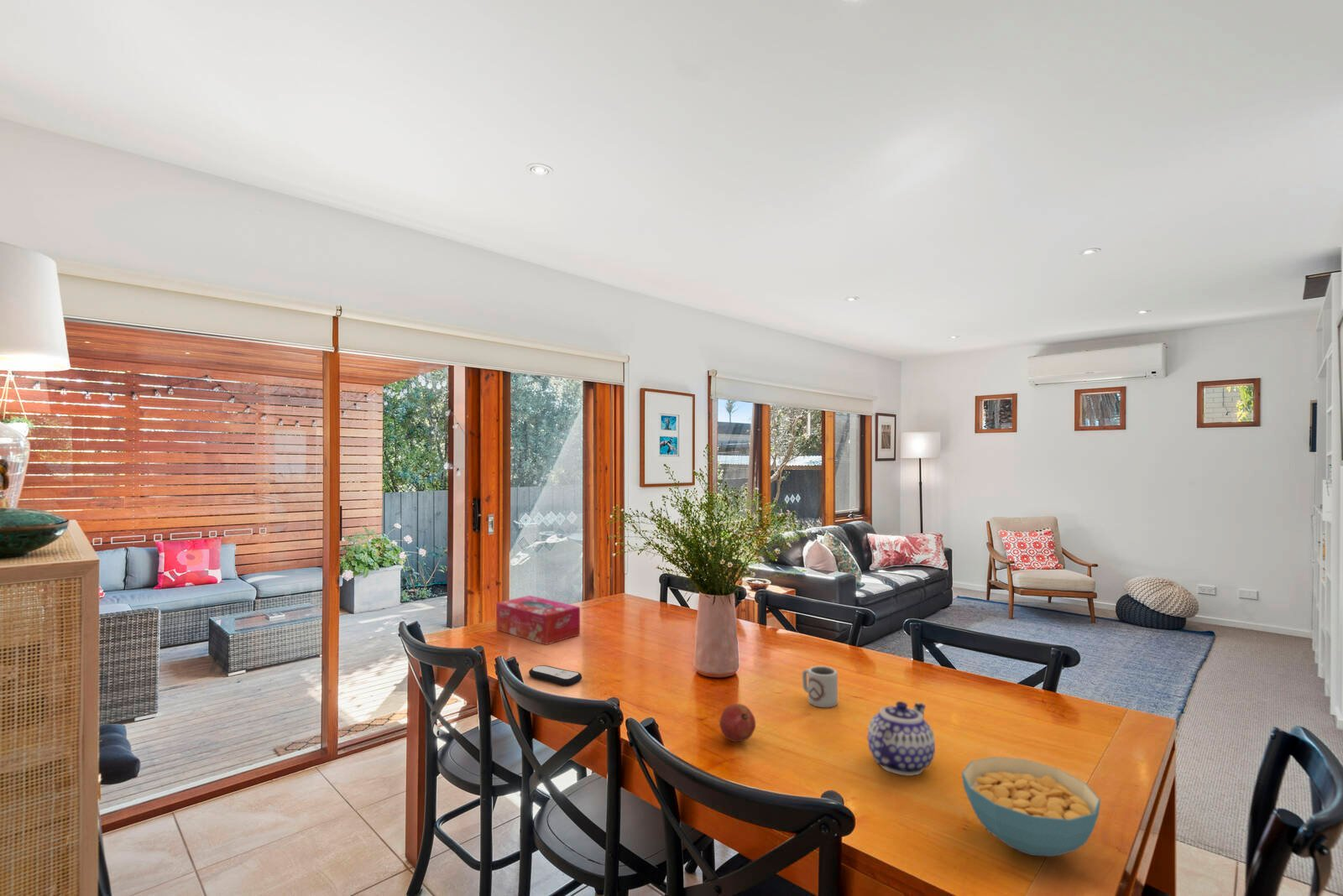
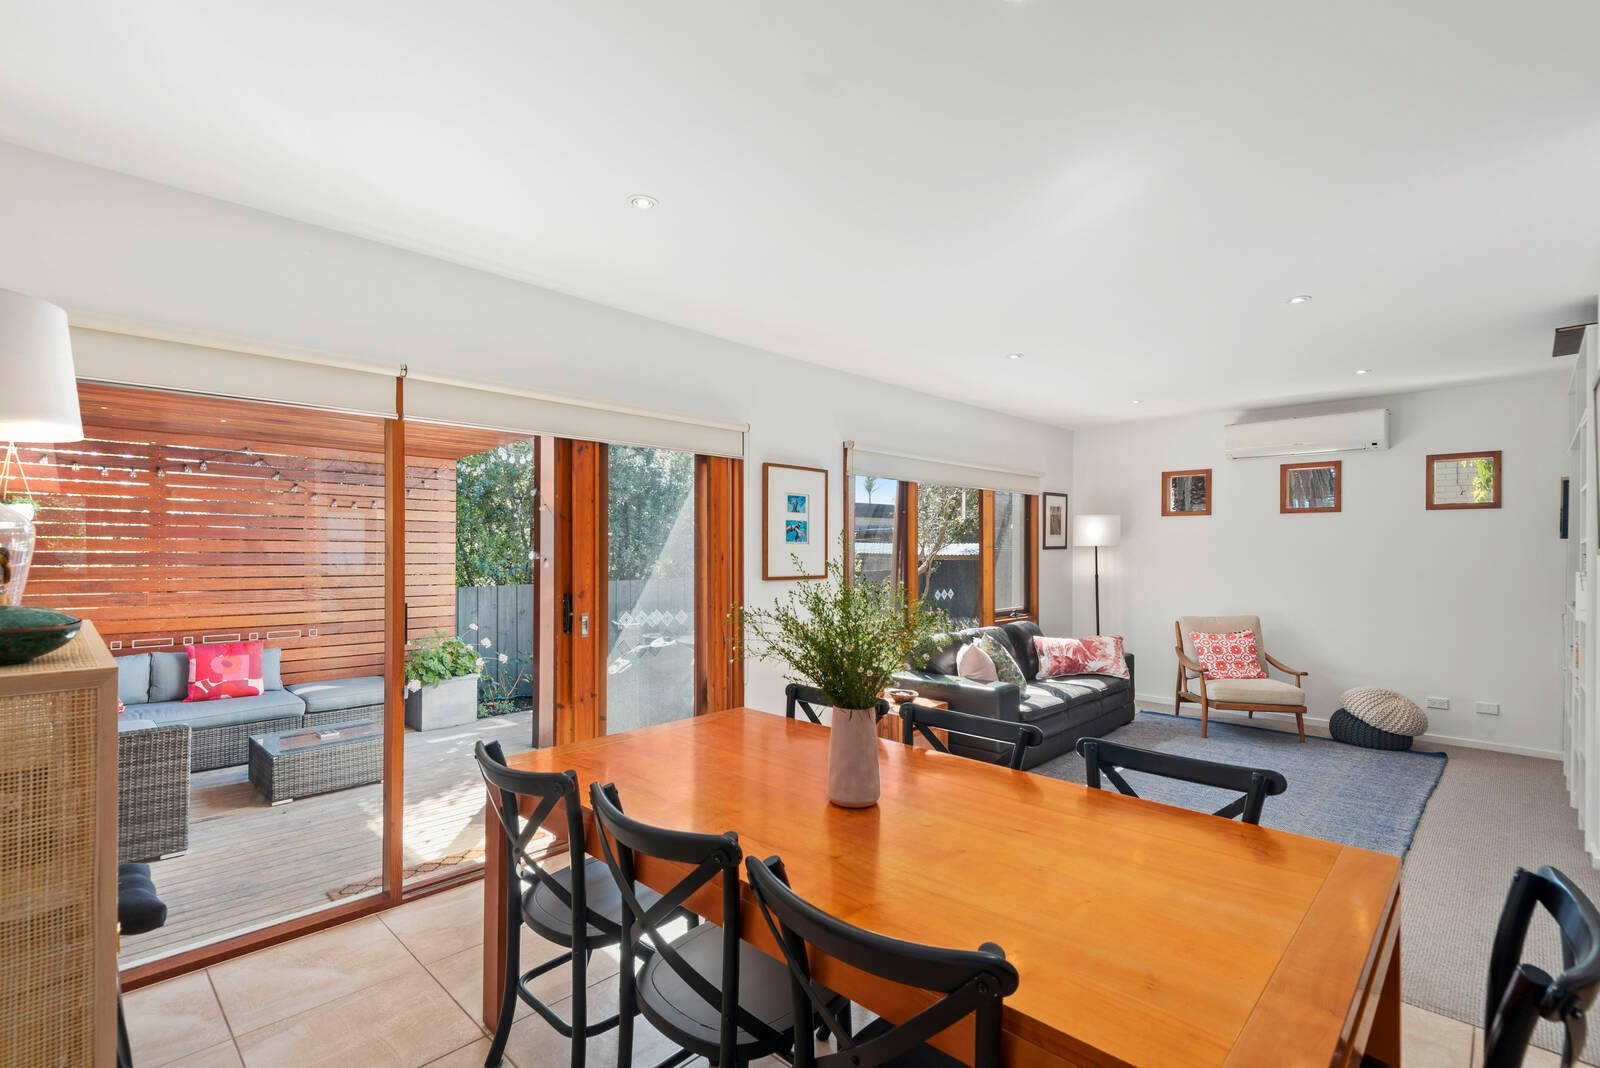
- cereal bowl (1028, 815)
- tissue box (537, 618)
- cup (818, 685)
- remote control (554, 675)
- fruit (736, 721)
- teapot (901, 733)
